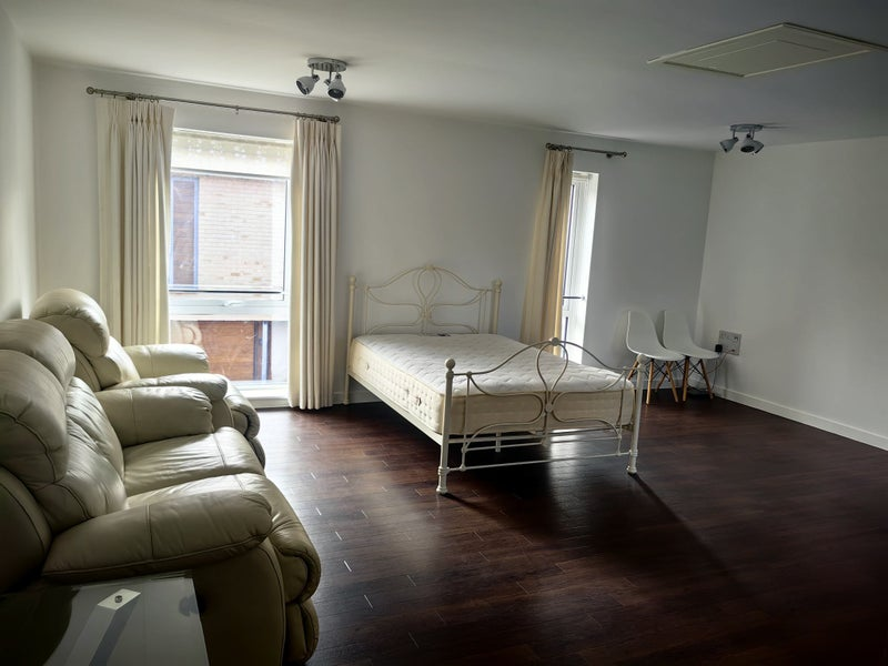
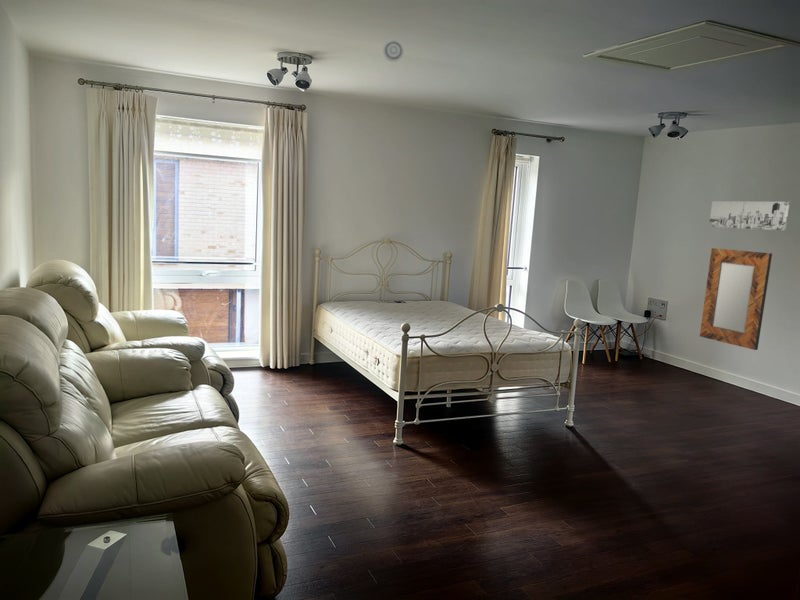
+ smoke detector (393, 50)
+ wall art (746, 215)
+ home mirror (733, 297)
